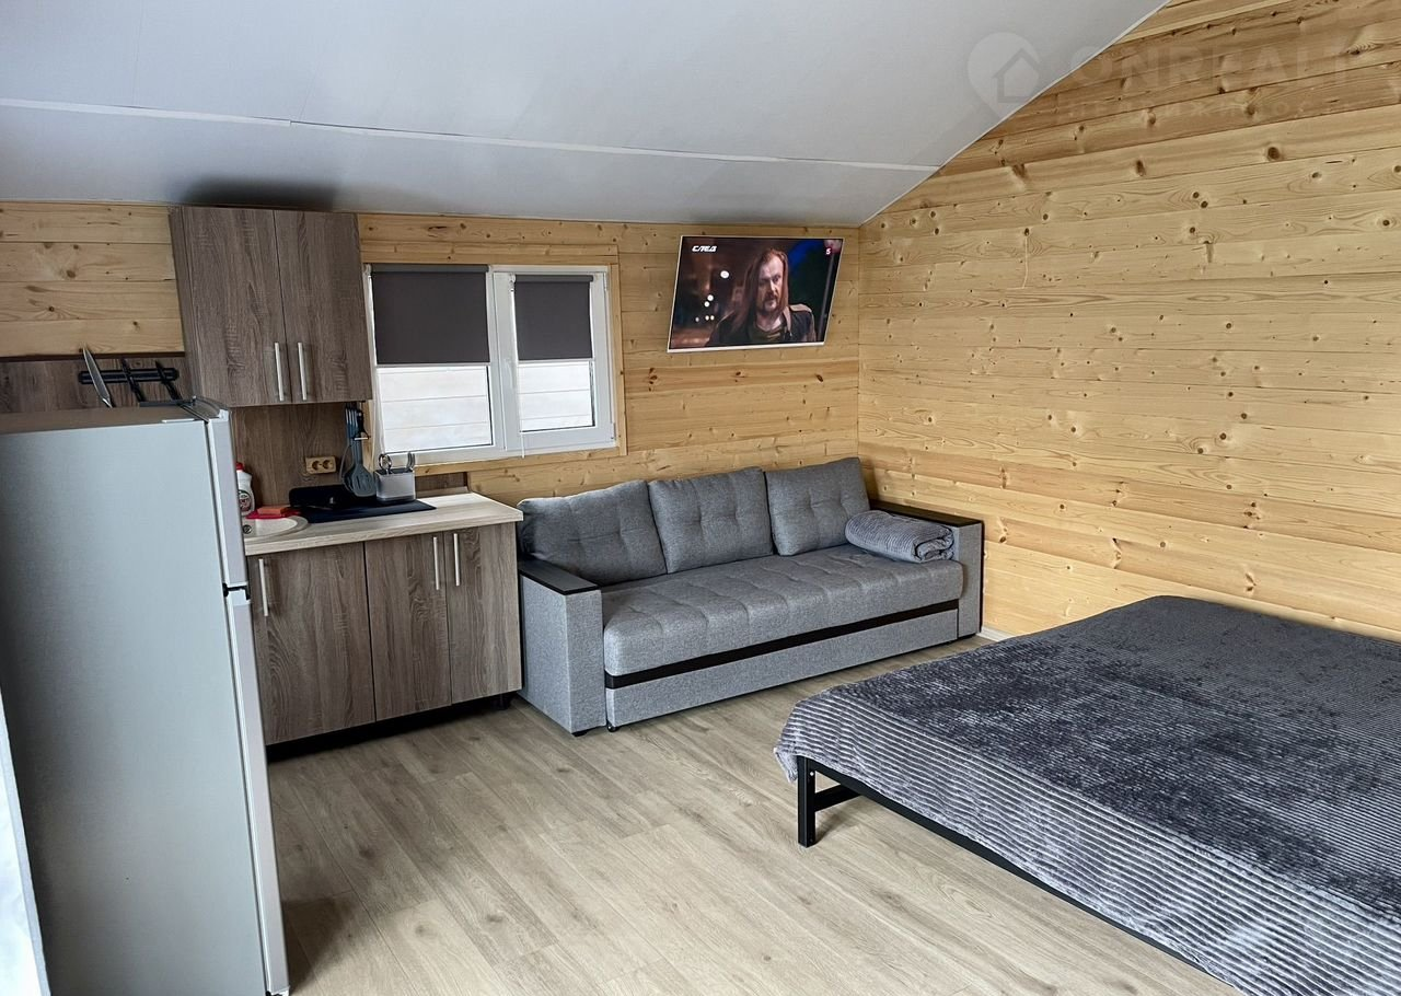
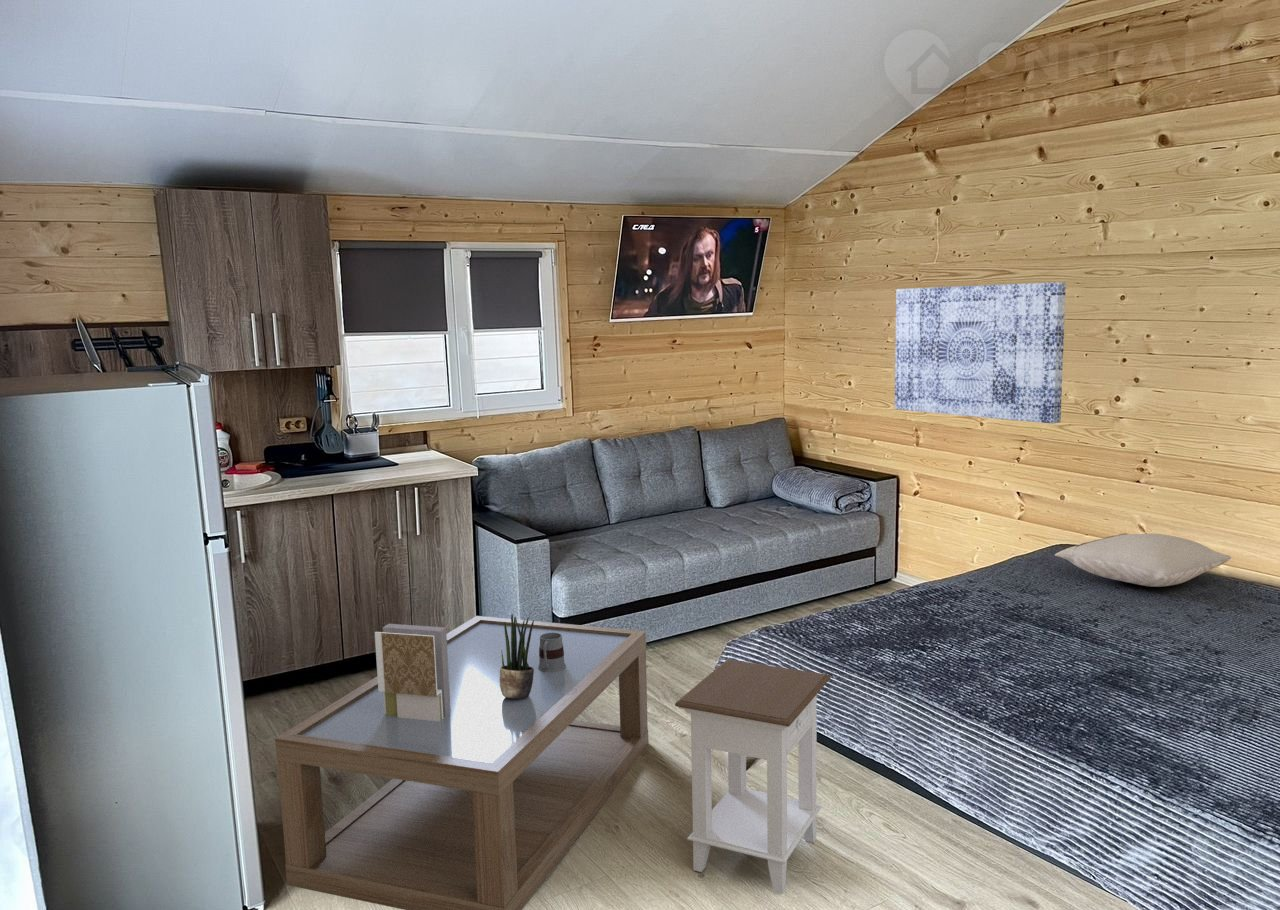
+ coffee table (488, 742)
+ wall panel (412, 668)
+ wall art (973, 351)
+ potted plant (518, 649)
+ pillow (1140, 557)
+ mug (549, 649)
+ nightstand (745, 771)
